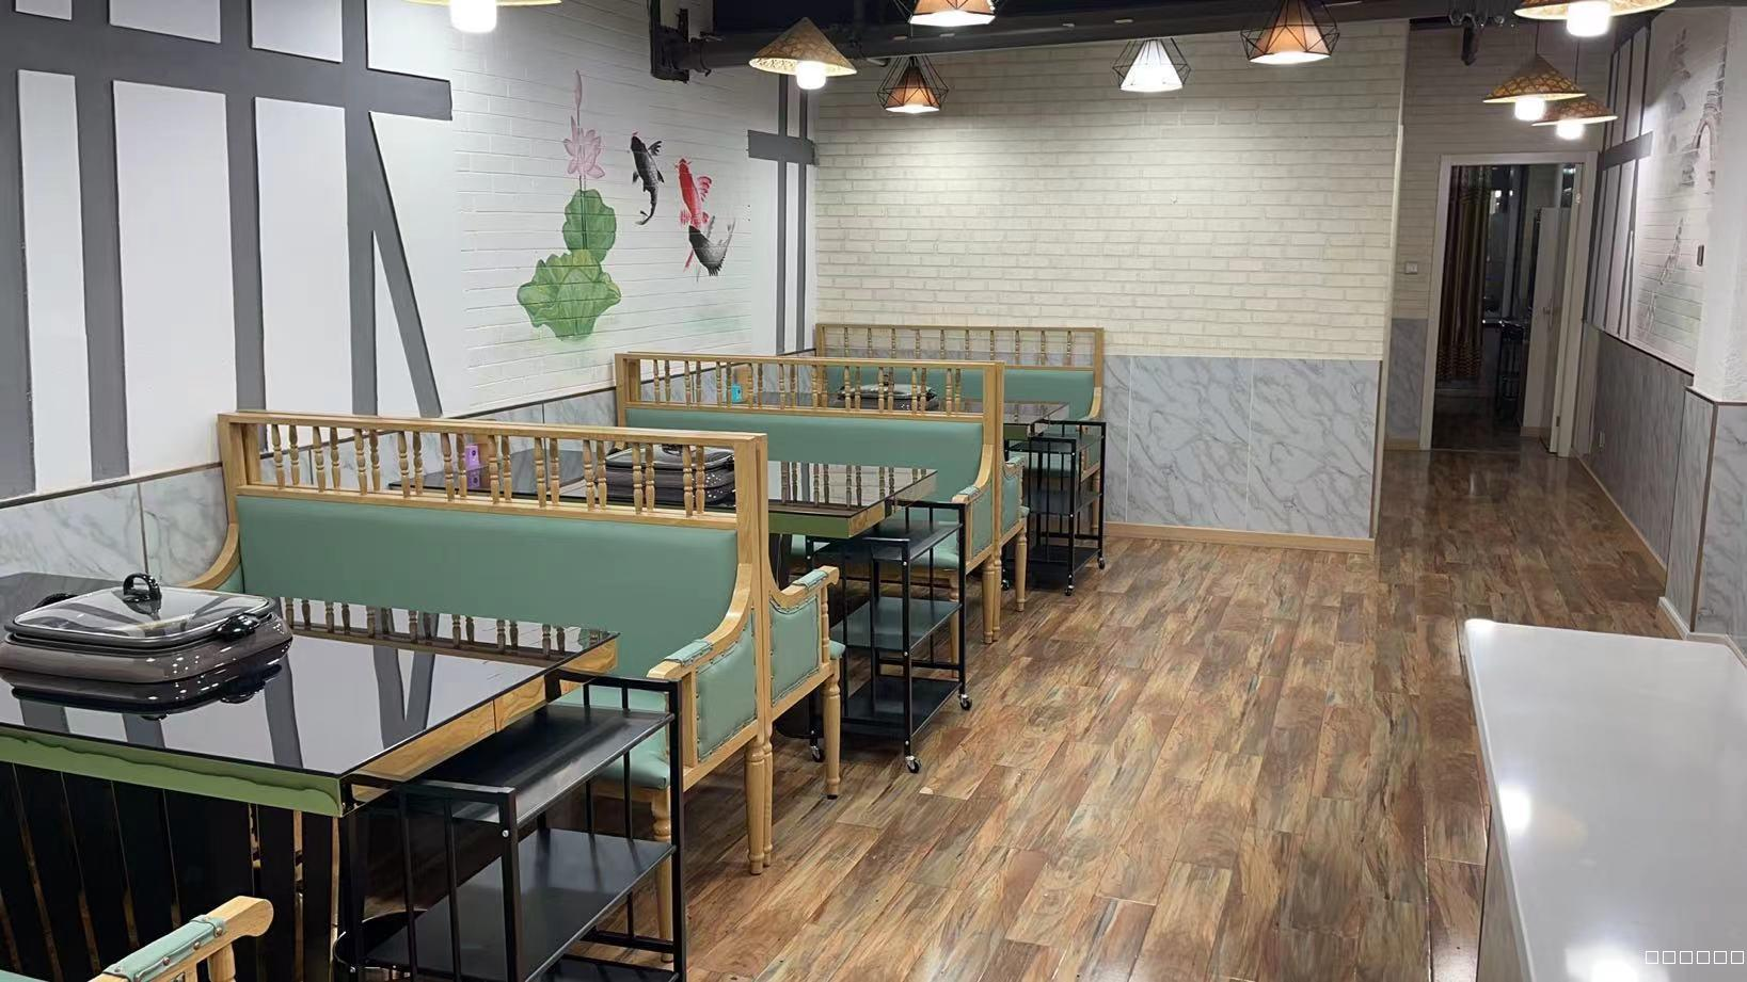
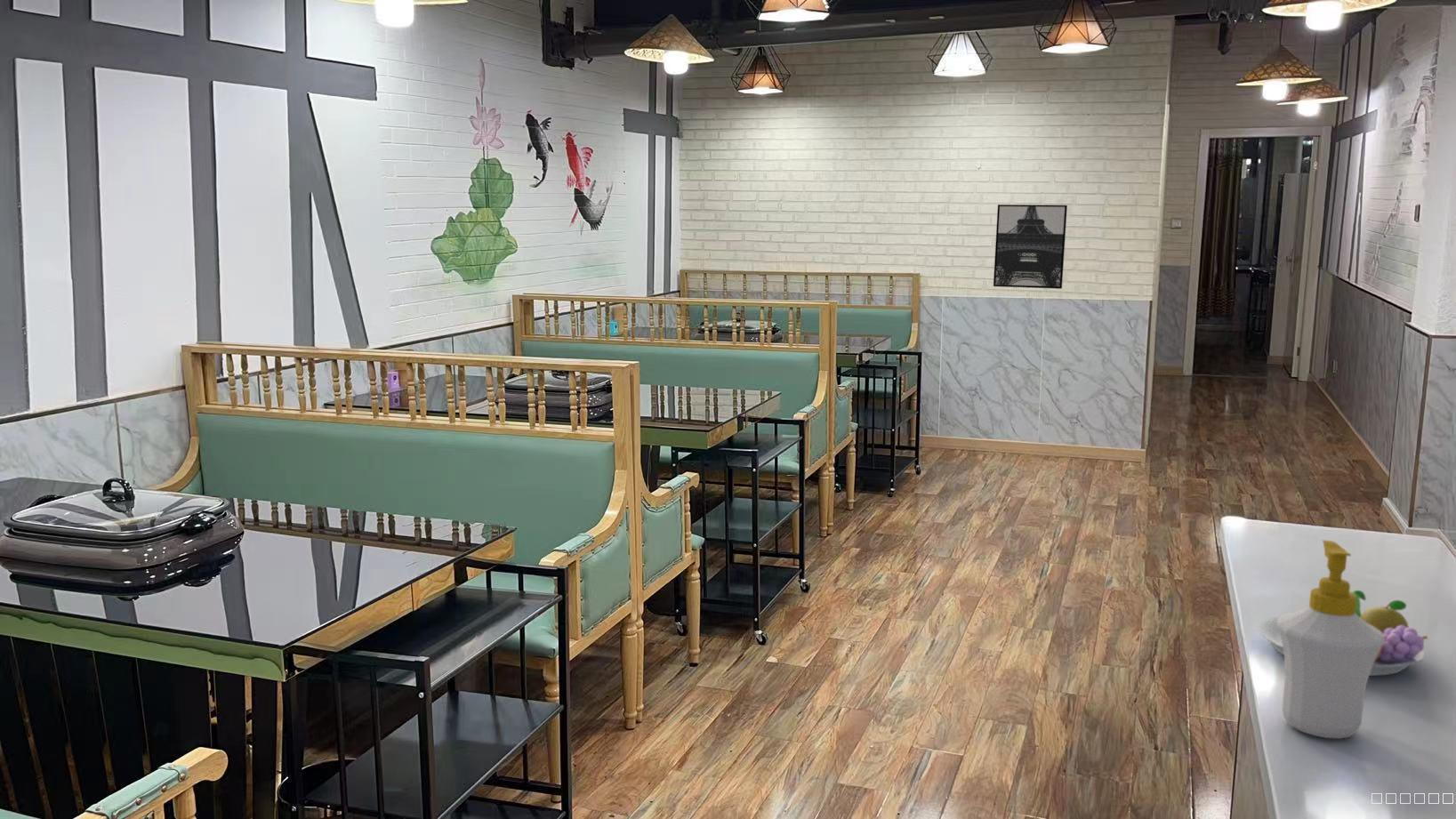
+ fruit bowl (1355, 613)
+ soap bottle (1329, 638)
+ wall art (1029, 246)
